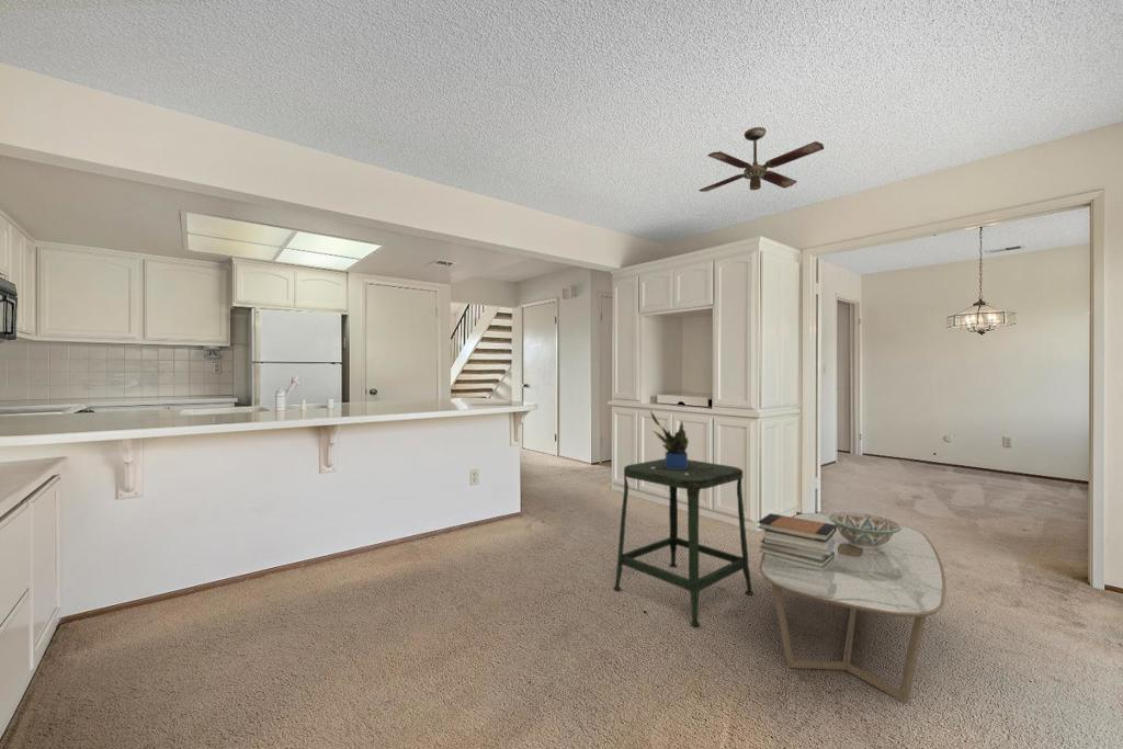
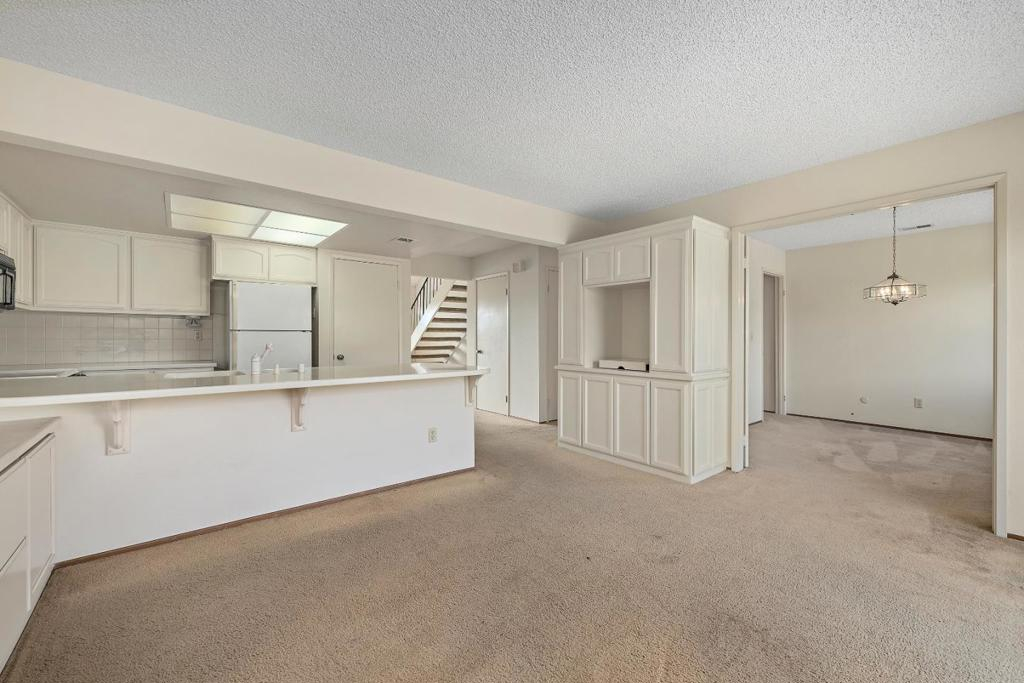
- potted plant (669, 439)
- decorative bowl (863, 532)
- ceiling fan (755, 160)
- coffee table (850, 591)
- stool (677, 530)
- book stack (796, 538)
